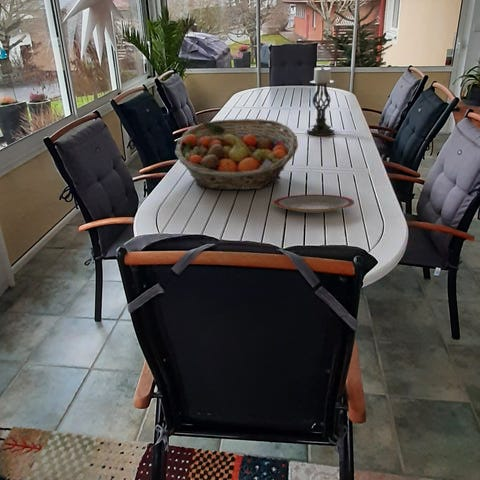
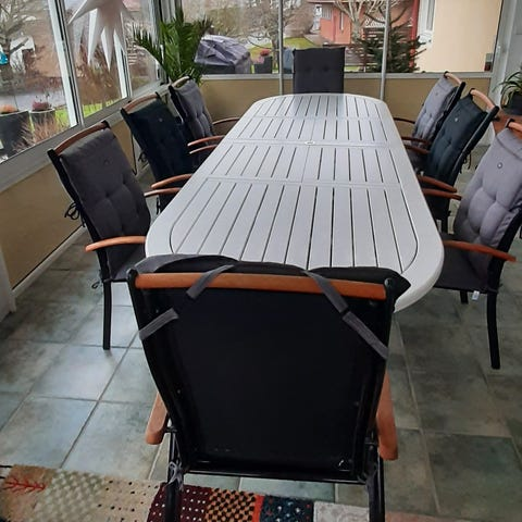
- plate (313, 205)
- candle holder (321, 99)
- fruit basket (236, 153)
